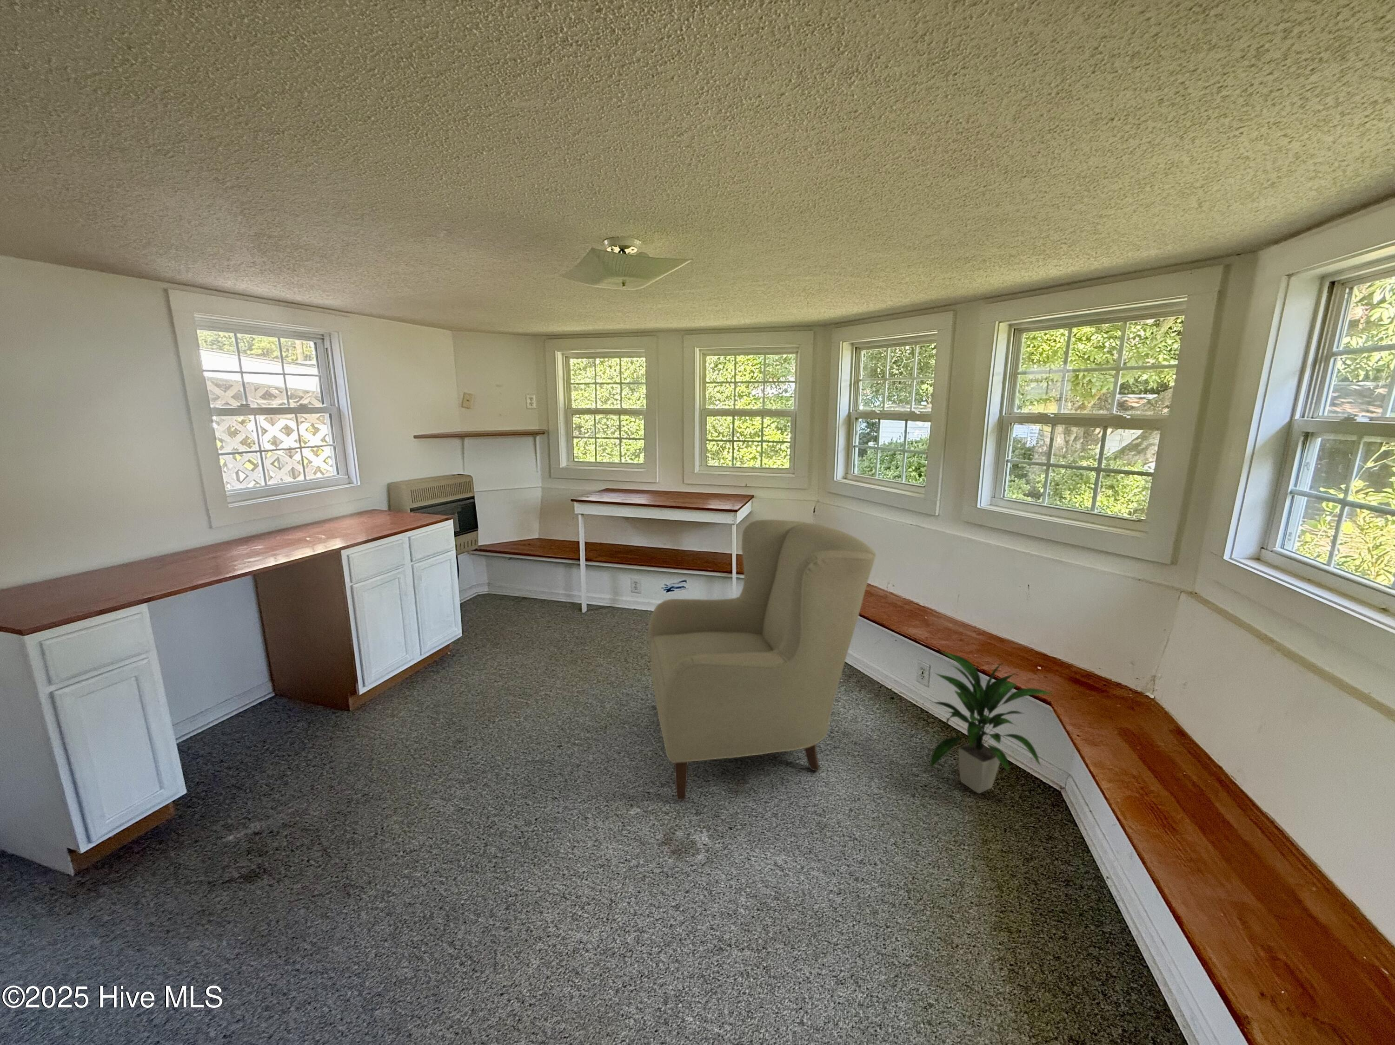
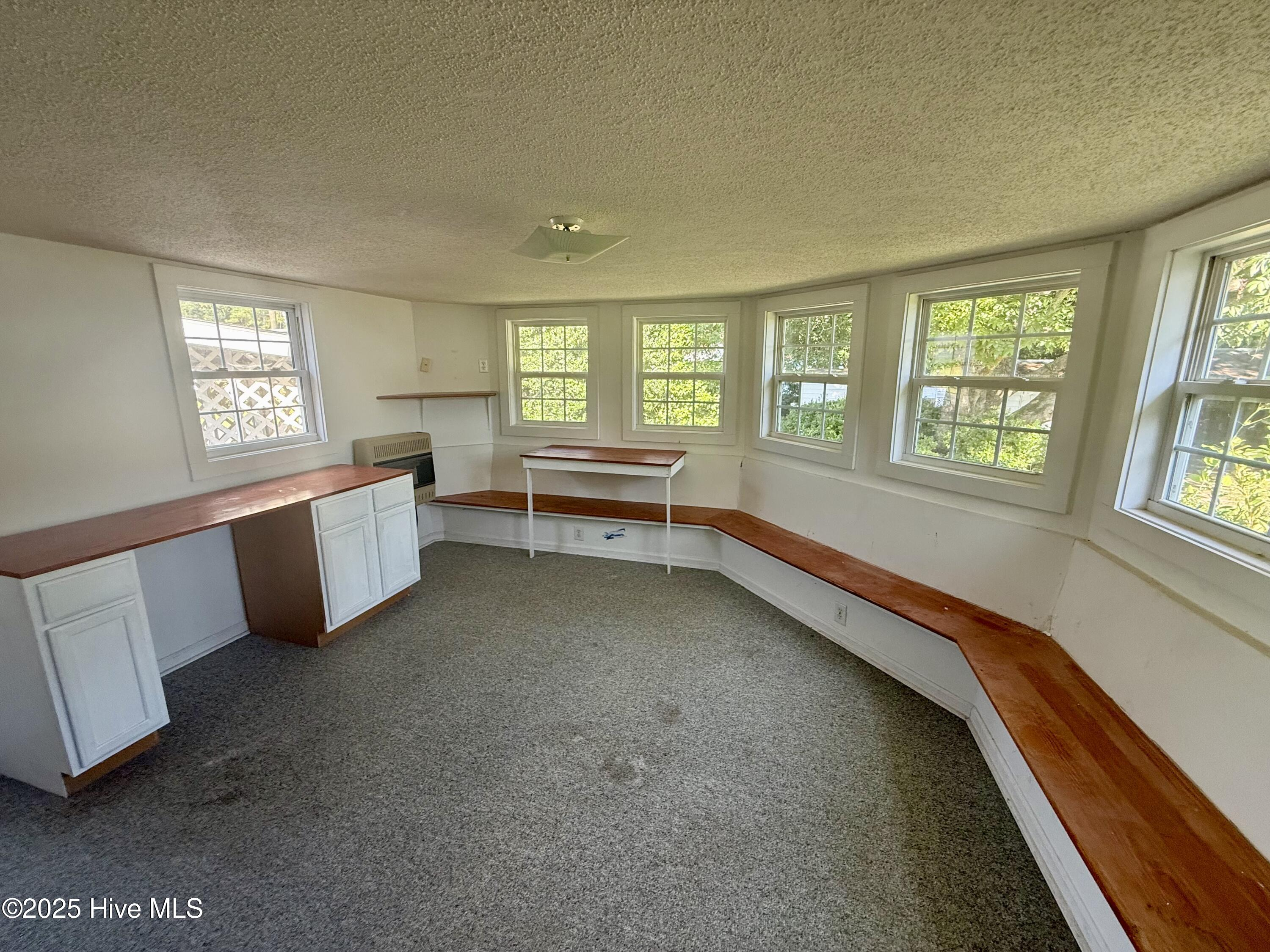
- chair (755, 640)
- indoor plant (978, 721)
